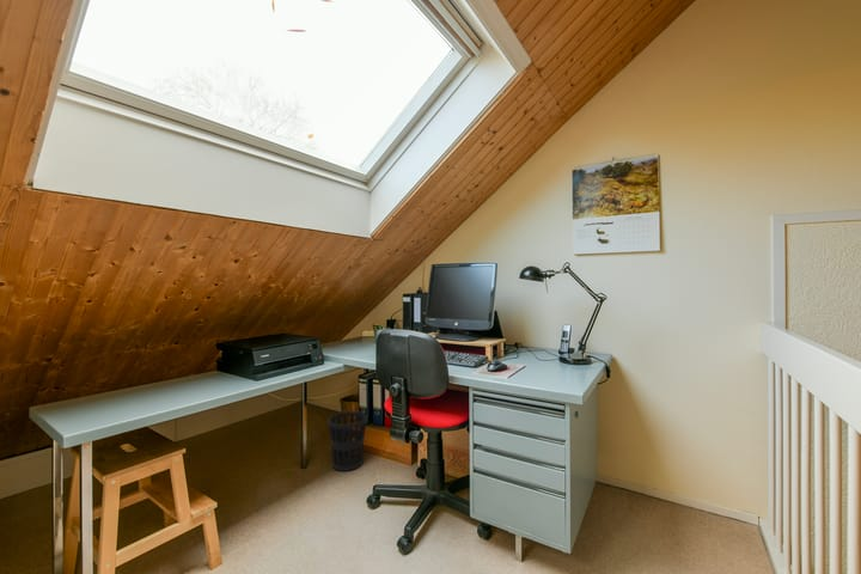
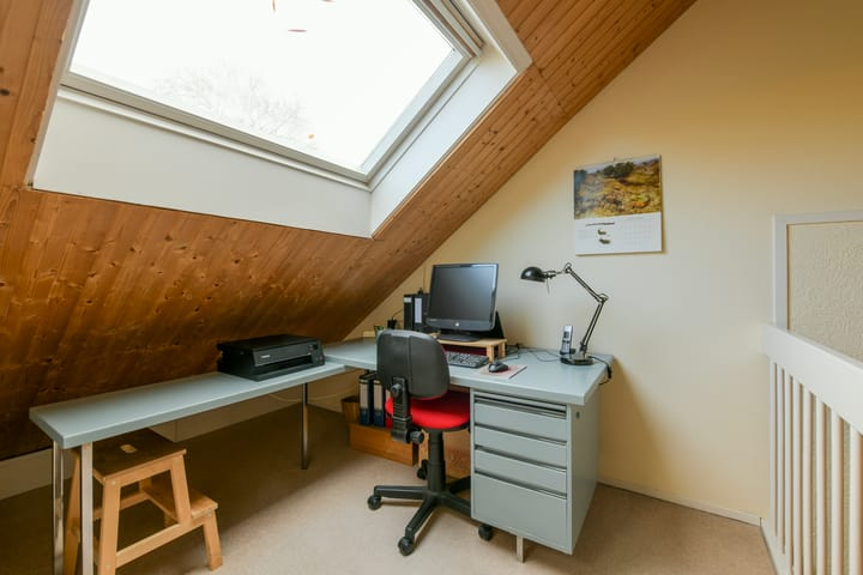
- wastebasket (348, 440)
